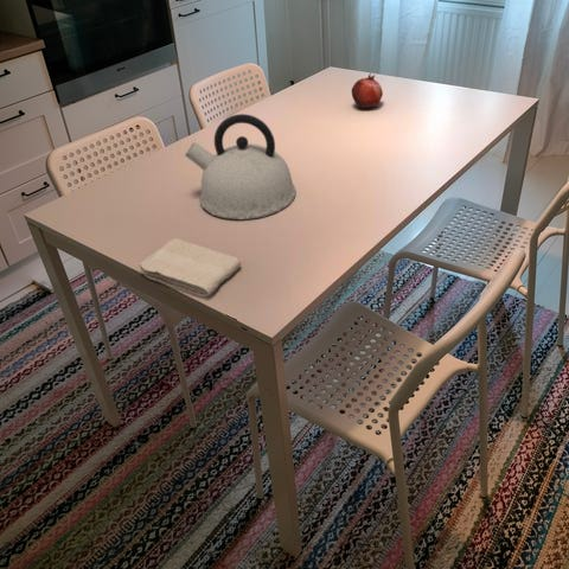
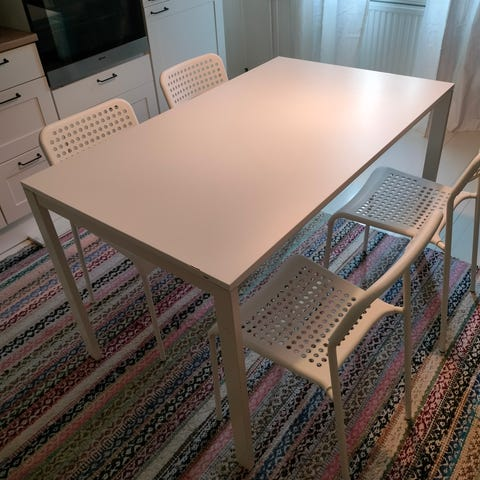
- fruit (366, 89)
- washcloth (188, 264)
- kettle (238, 156)
